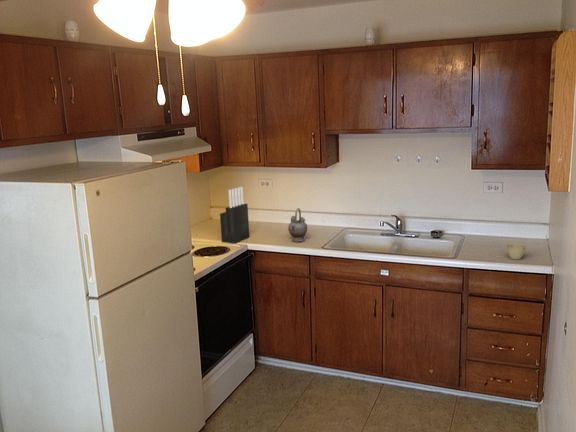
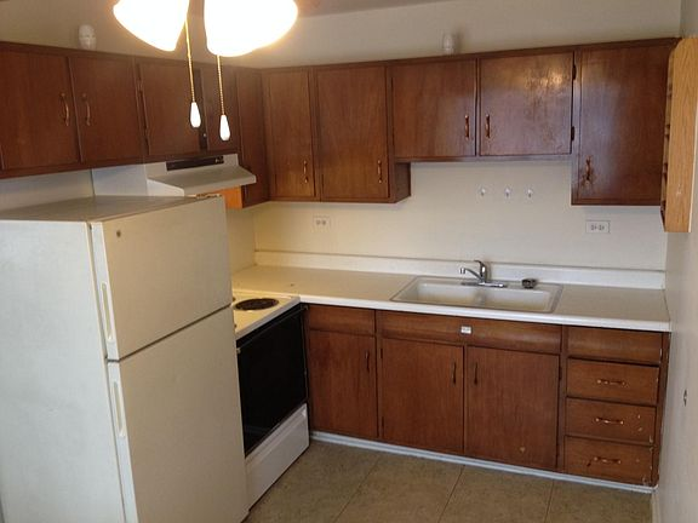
- flower pot (515, 252)
- knife block (232, 214)
- teapot (296, 225)
